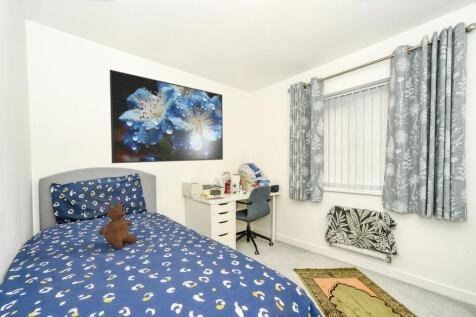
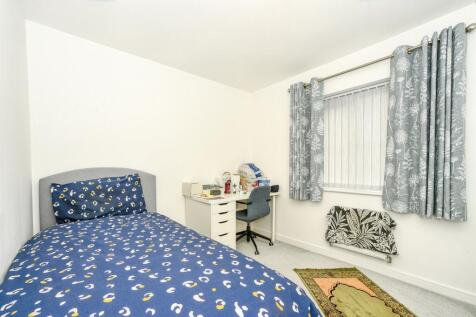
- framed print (176, 123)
- teddy bear (120, 223)
